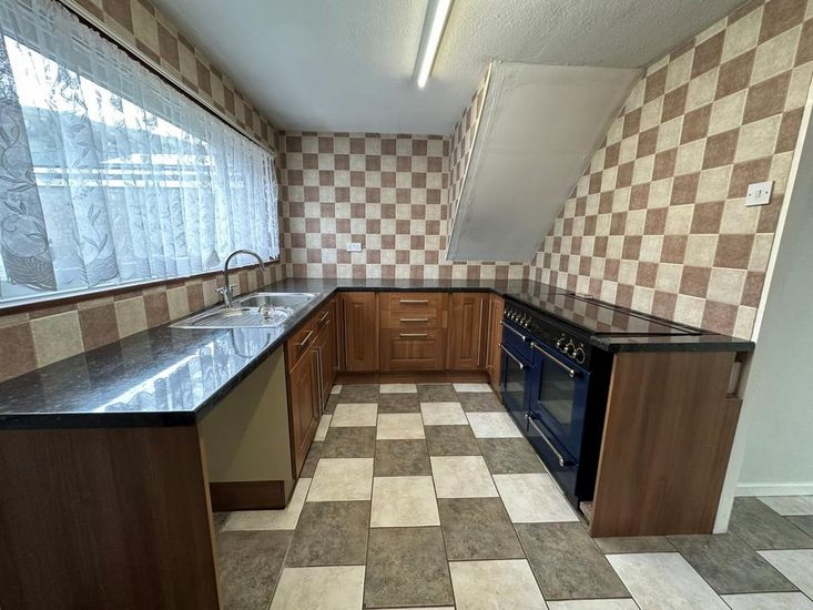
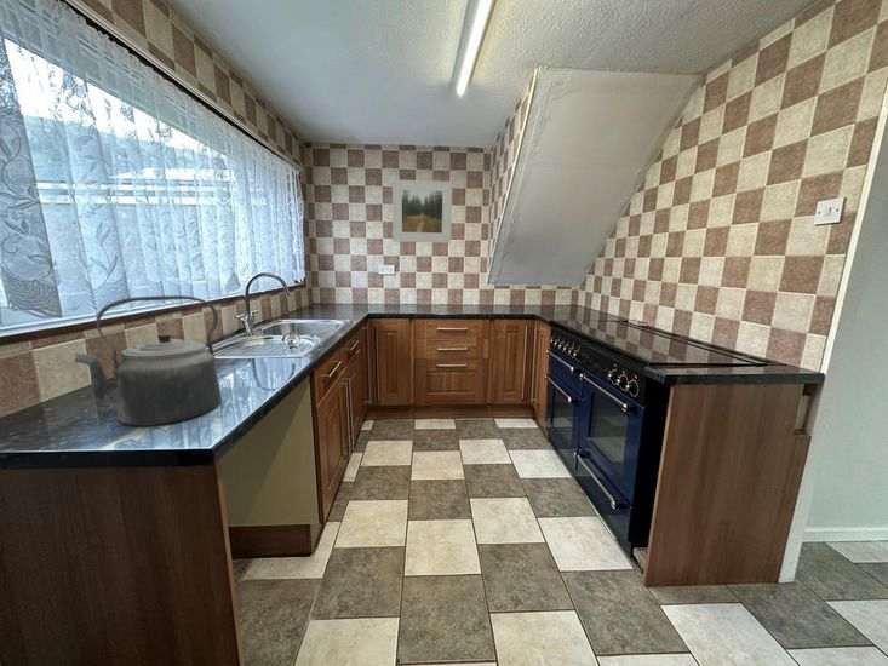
+ kettle (155, 356)
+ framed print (422, 211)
